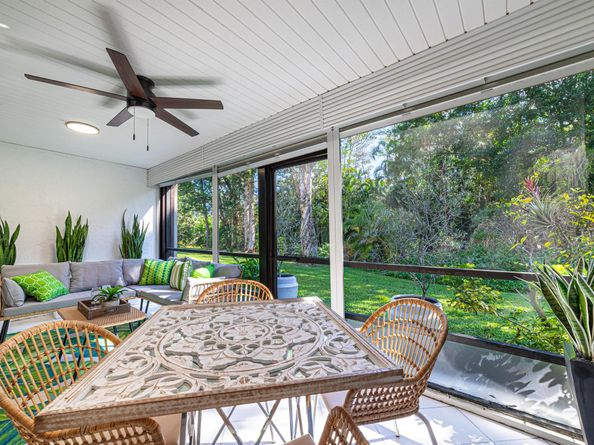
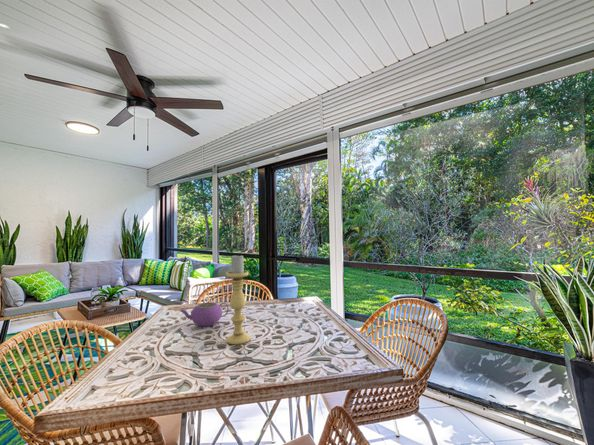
+ teapot (205, 314)
+ candle holder (237, 296)
